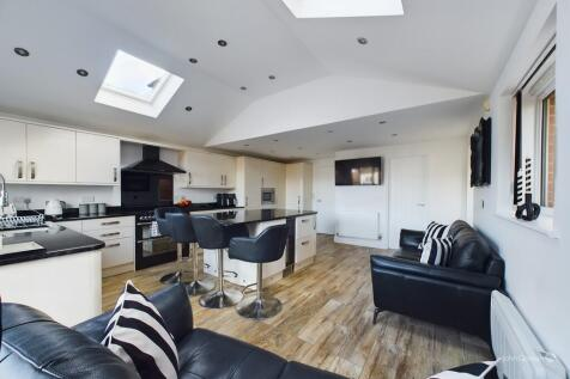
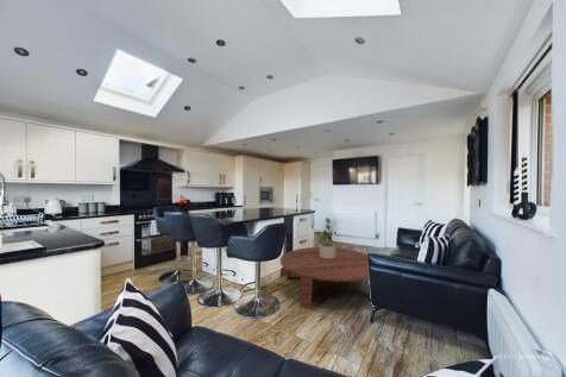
+ potted plant (325, 237)
+ coffee table (328, 274)
